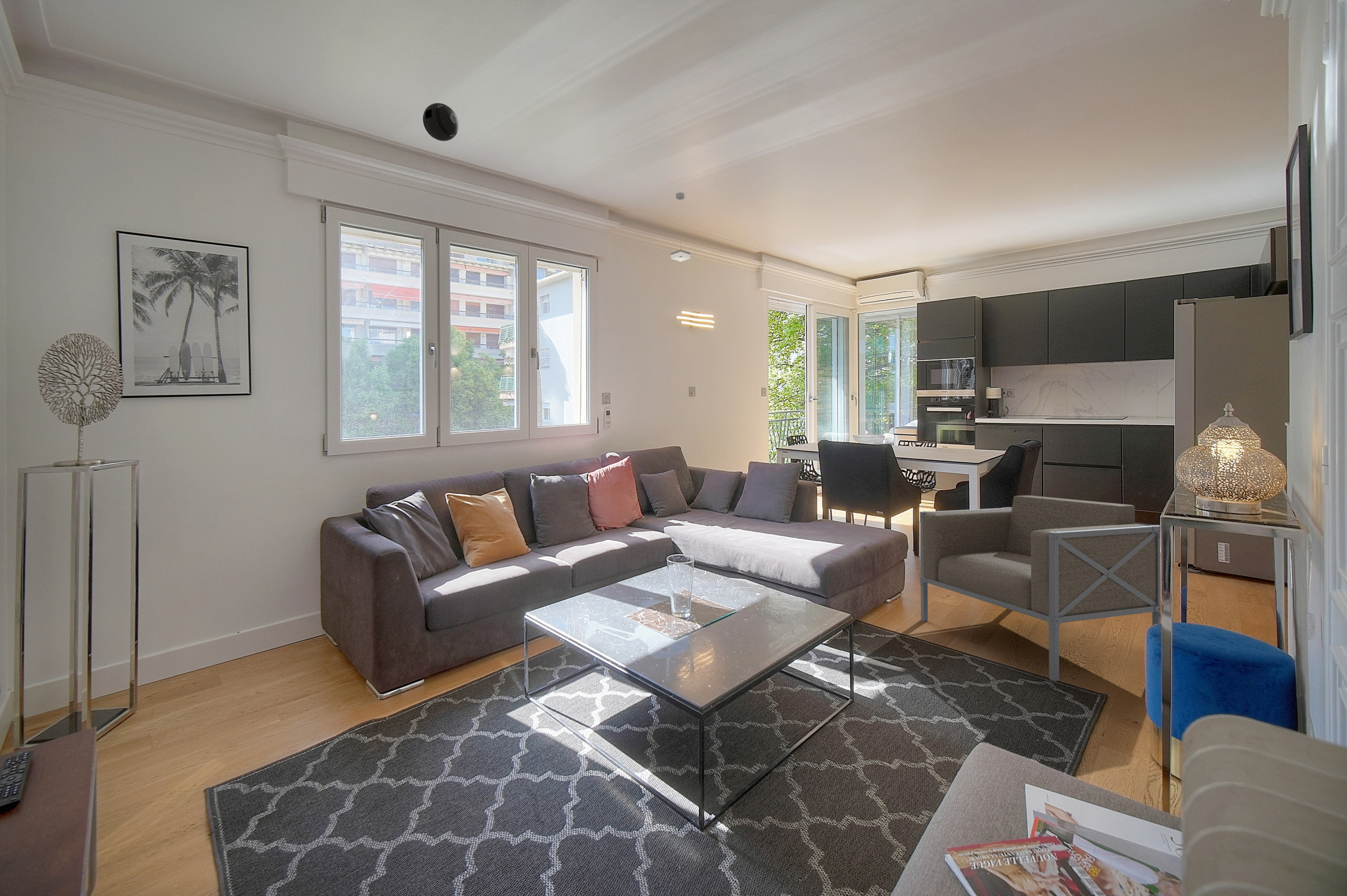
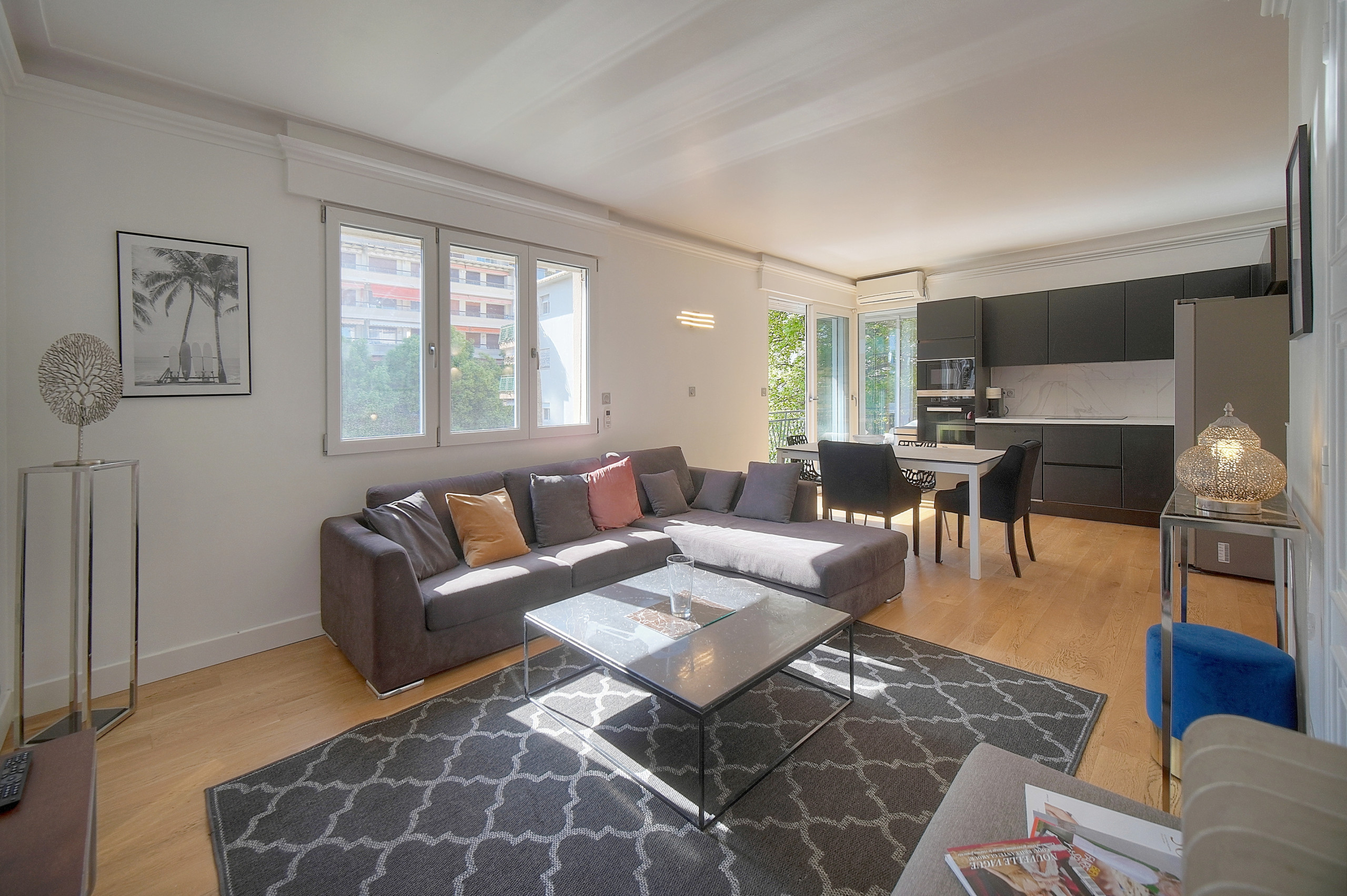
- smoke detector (441, 122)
- armchair (1027, 572)
- pendant lamp (680, 237)
